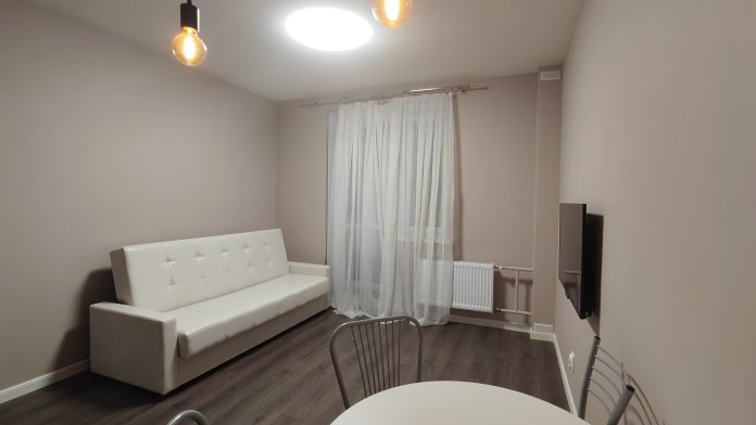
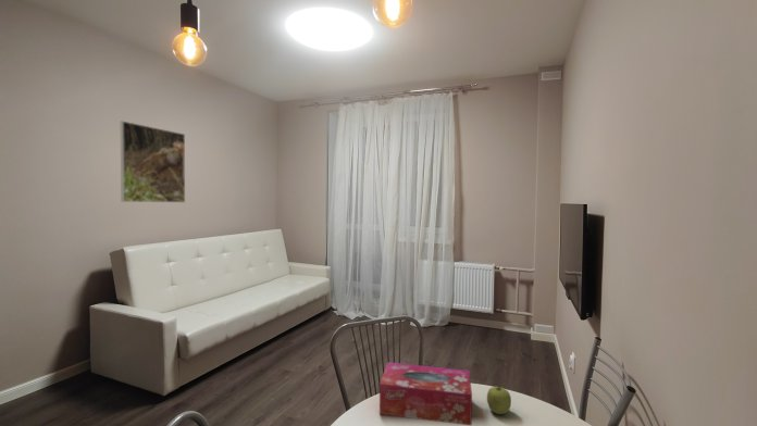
+ fruit (498, 399)
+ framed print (154, 165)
+ tissue box (425, 391)
